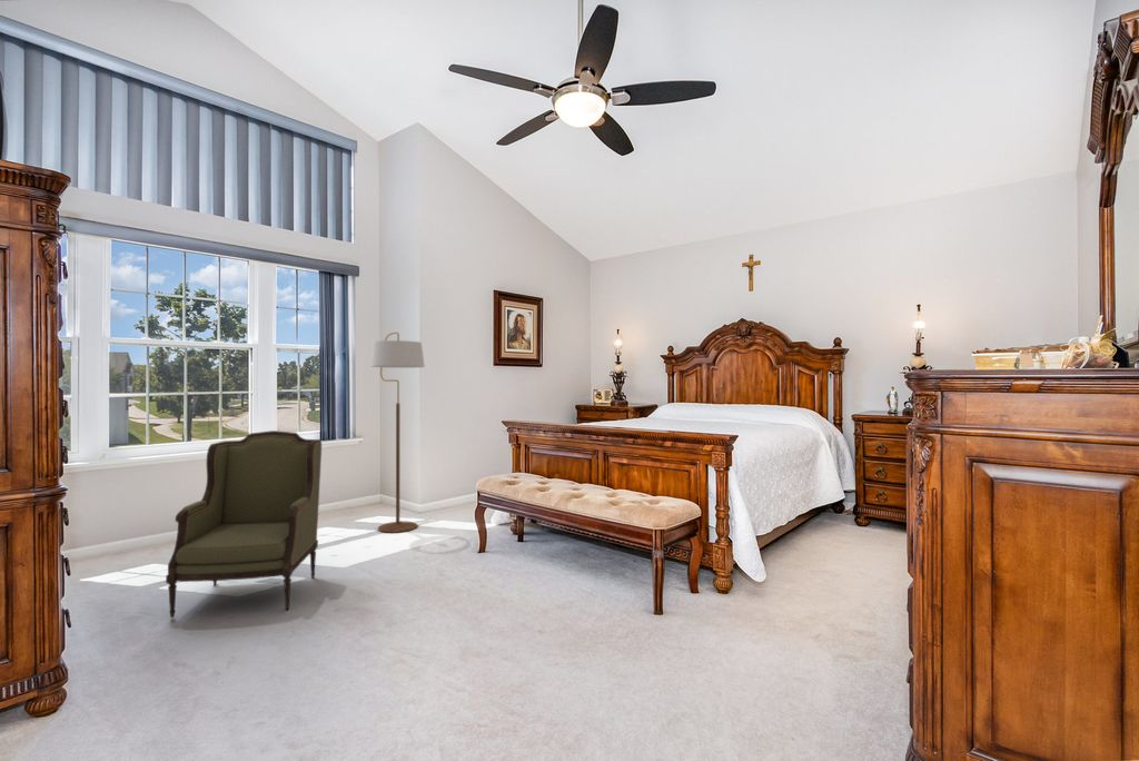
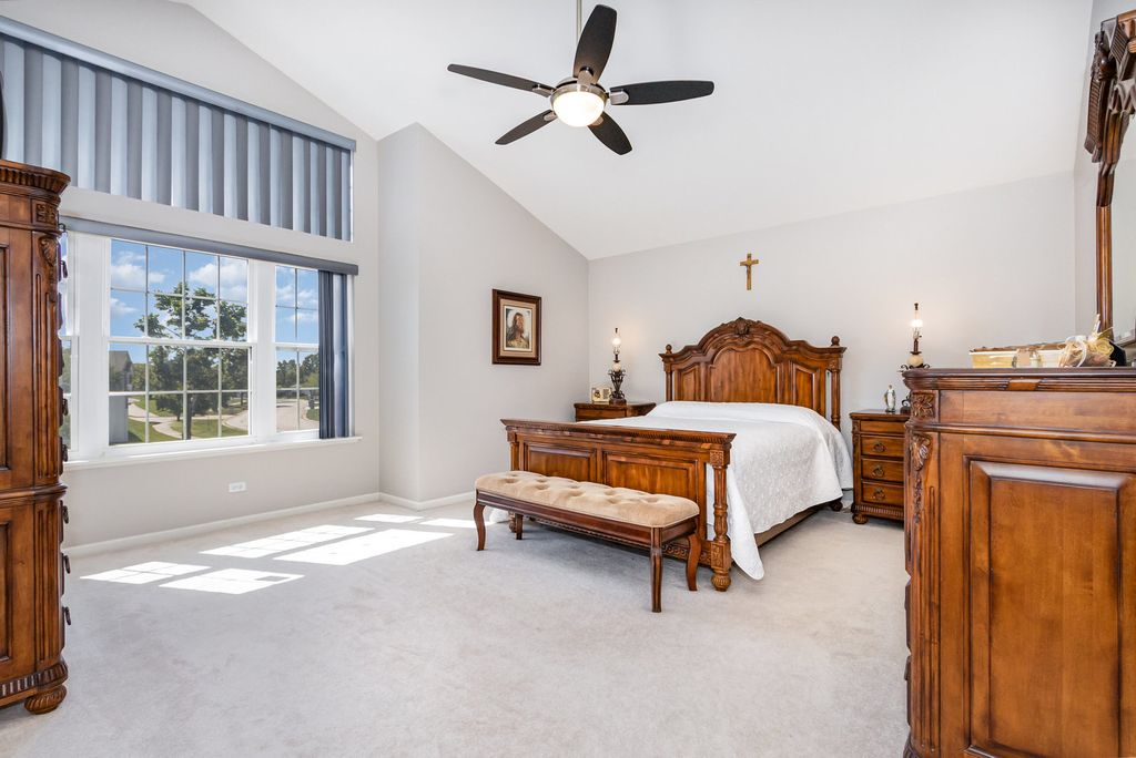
- floor lamp (396, 429)
- wingback chair (252, 514)
